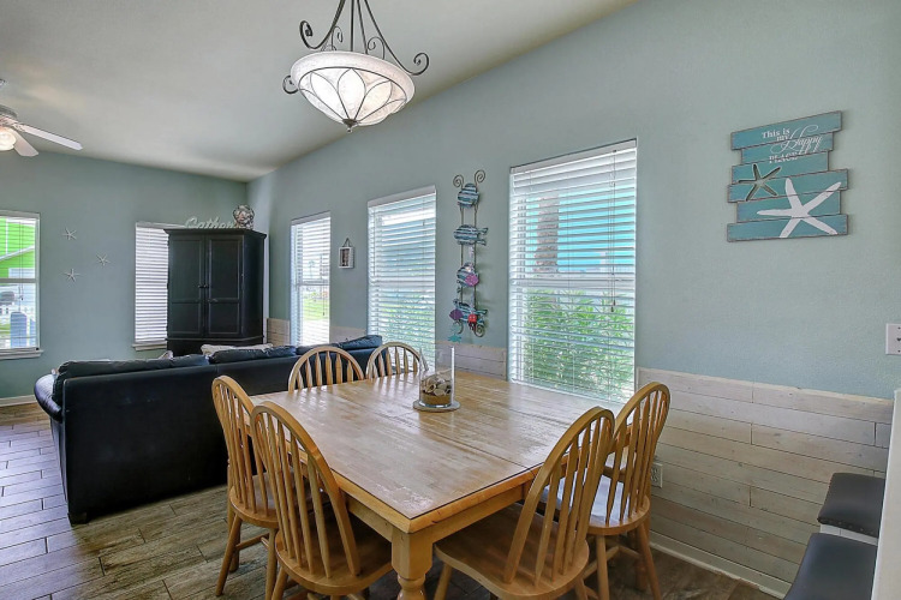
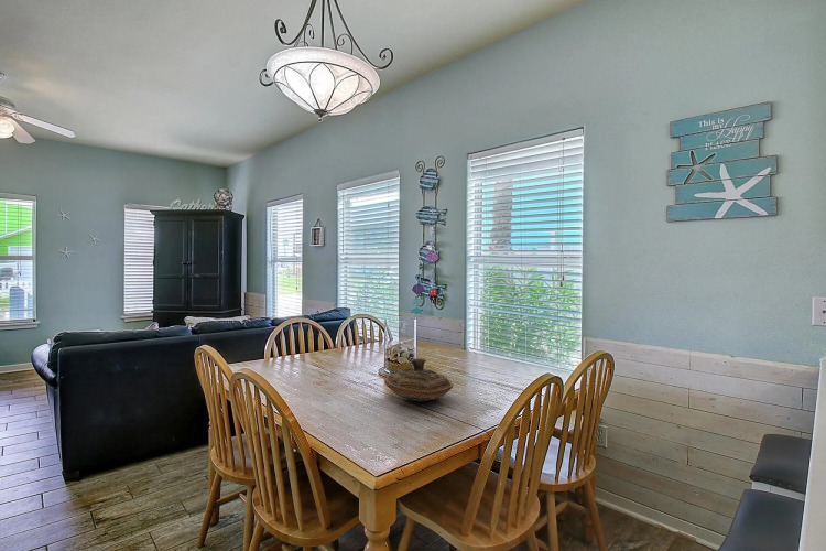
+ decorative bowl (419, 378)
